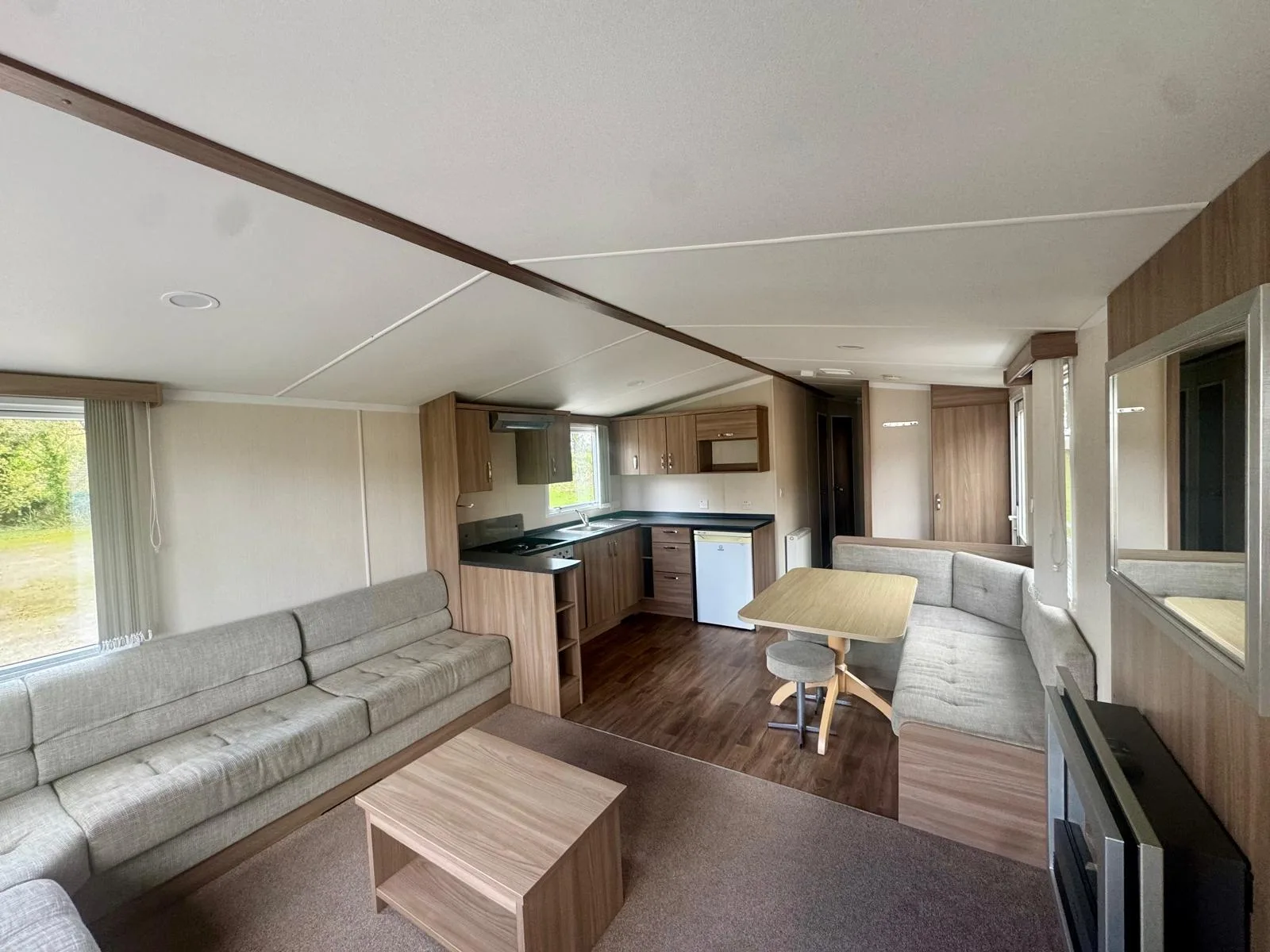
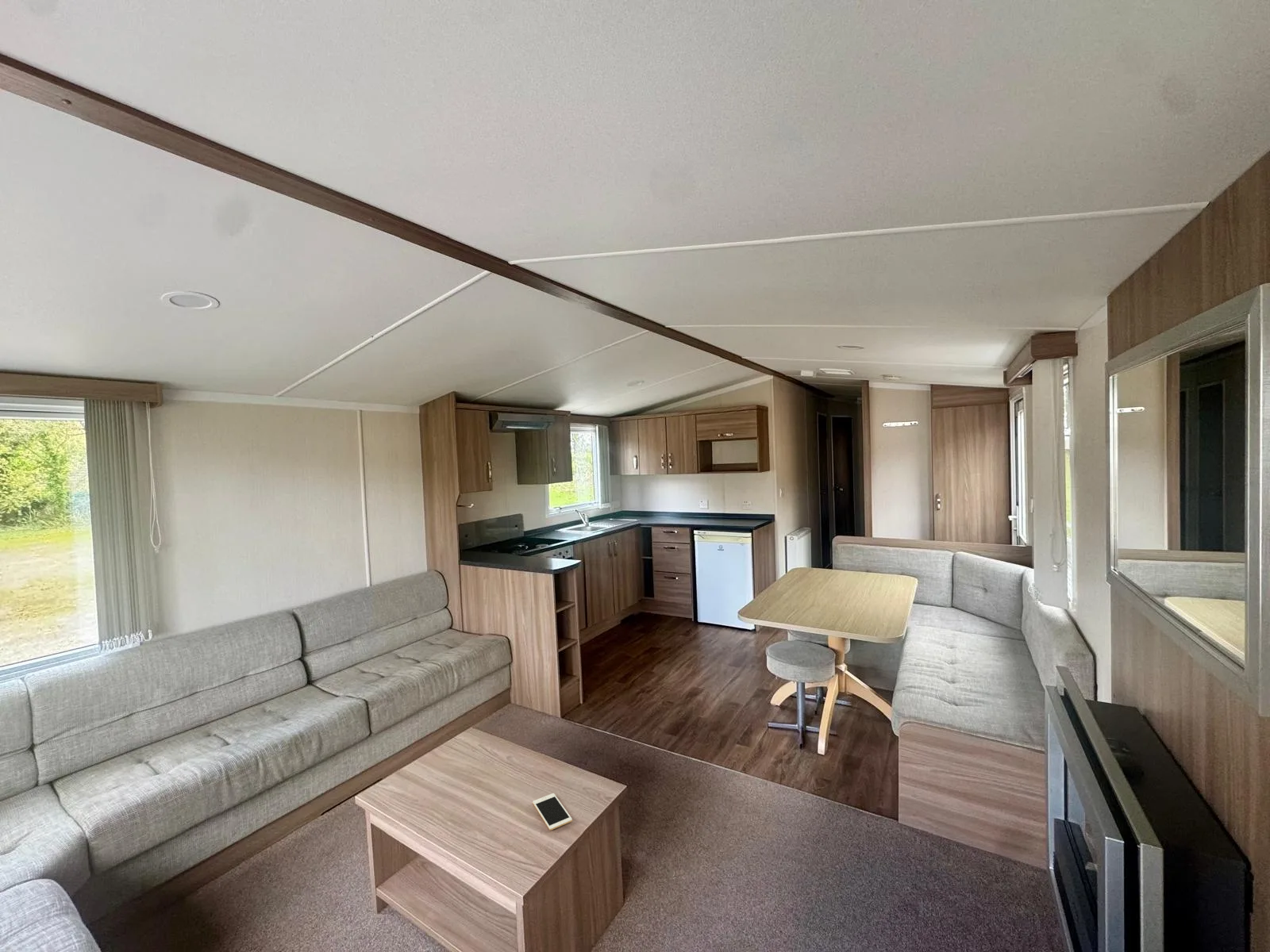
+ cell phone (552, 811)
